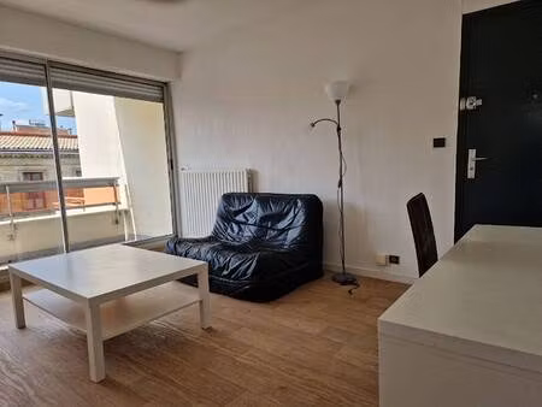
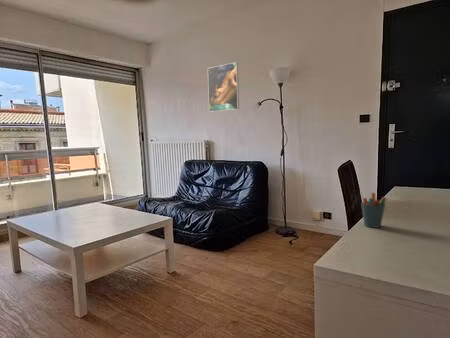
+ pen holder (372, 208)
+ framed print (222, 88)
